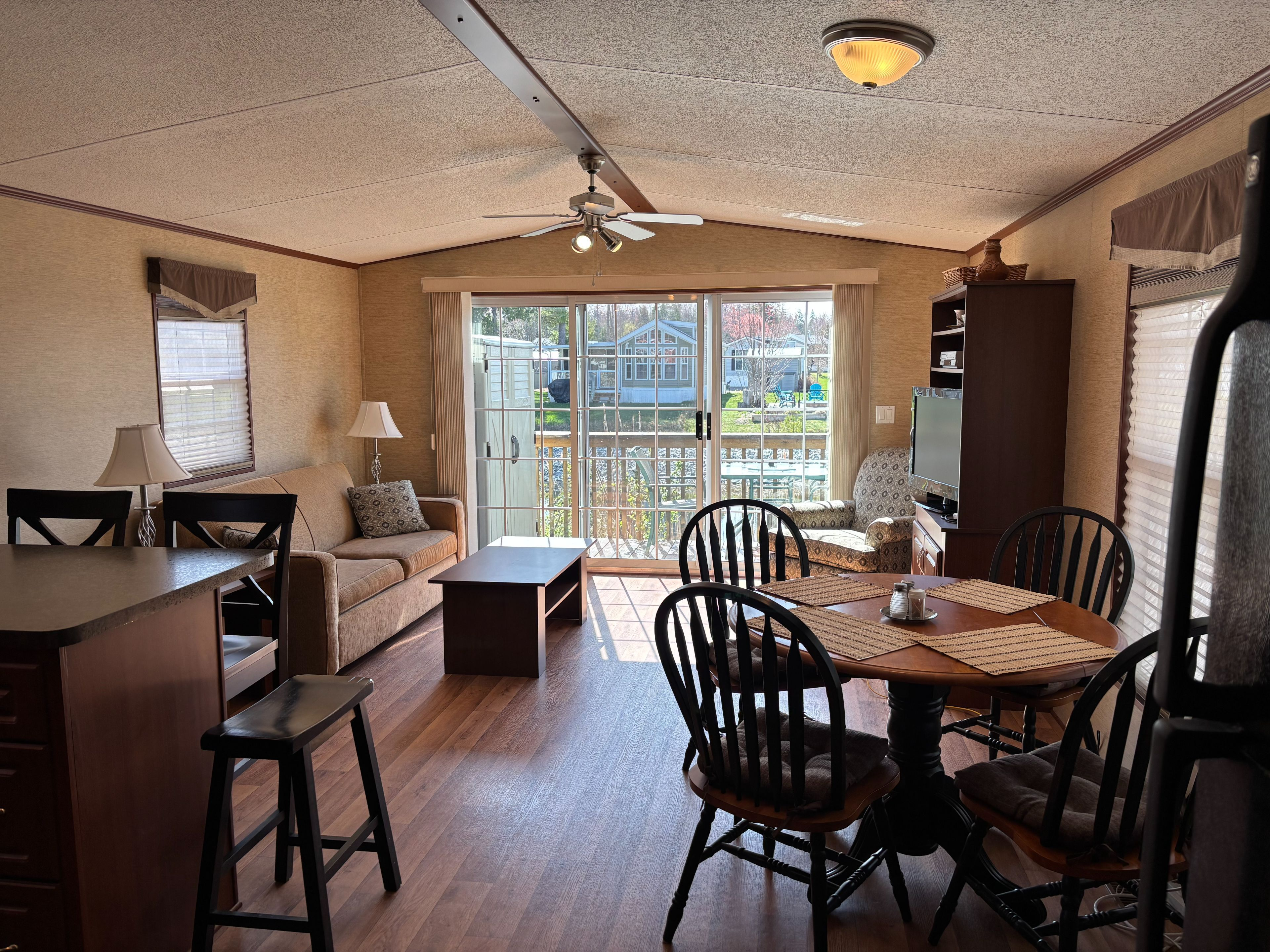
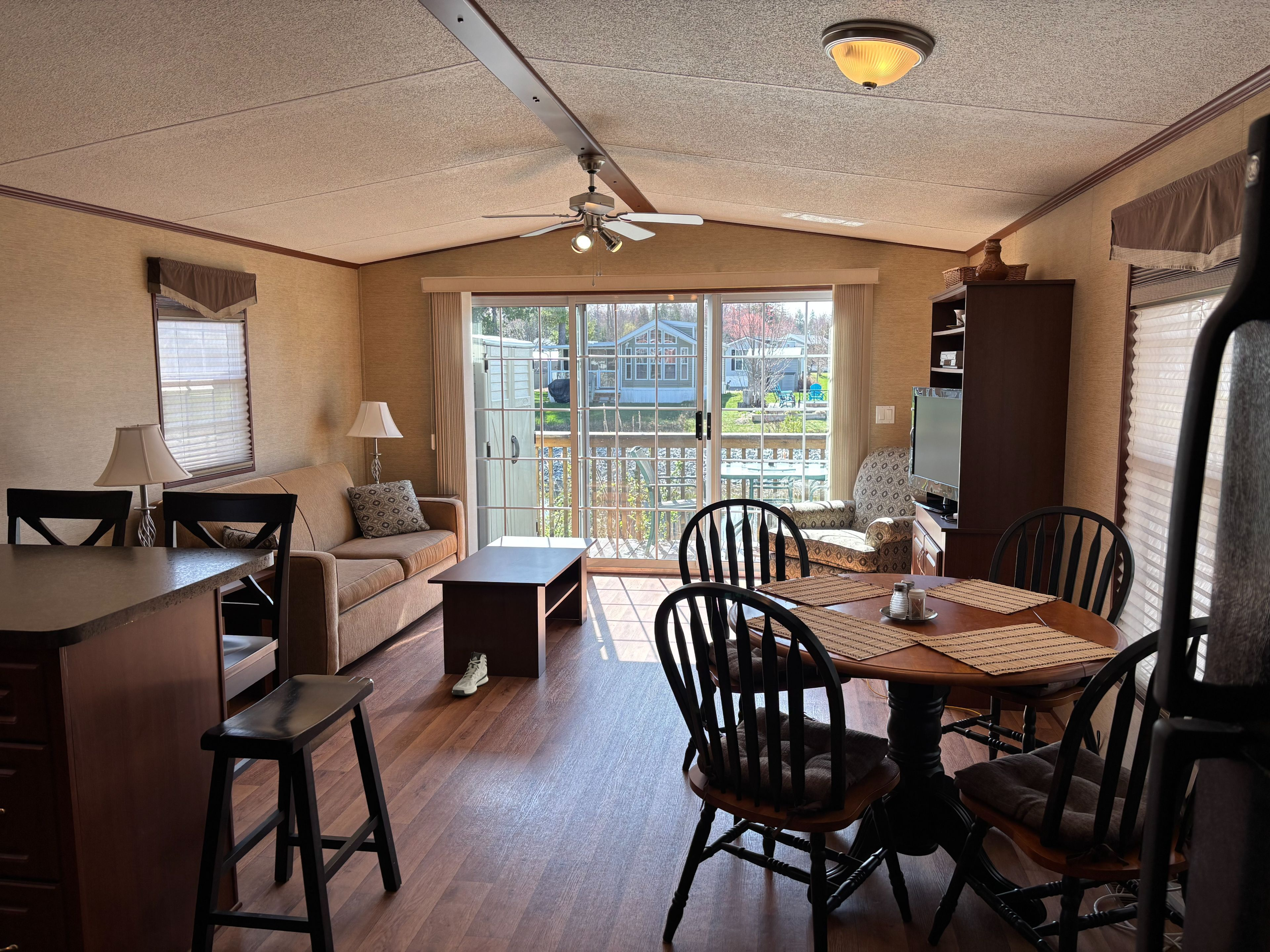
+ sneaker (469, 671)
